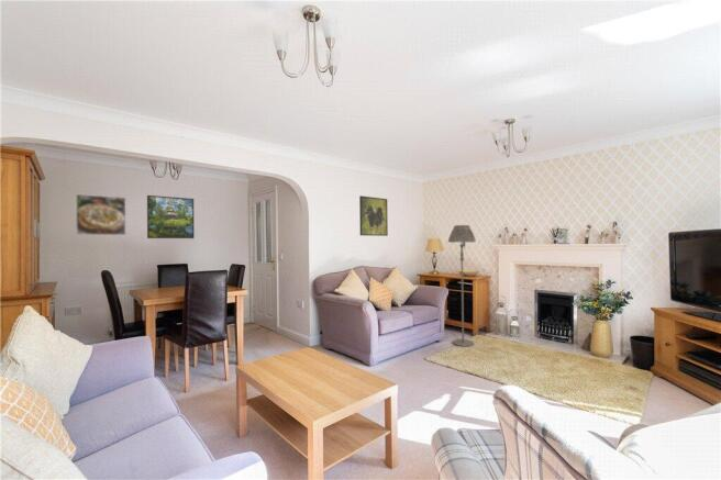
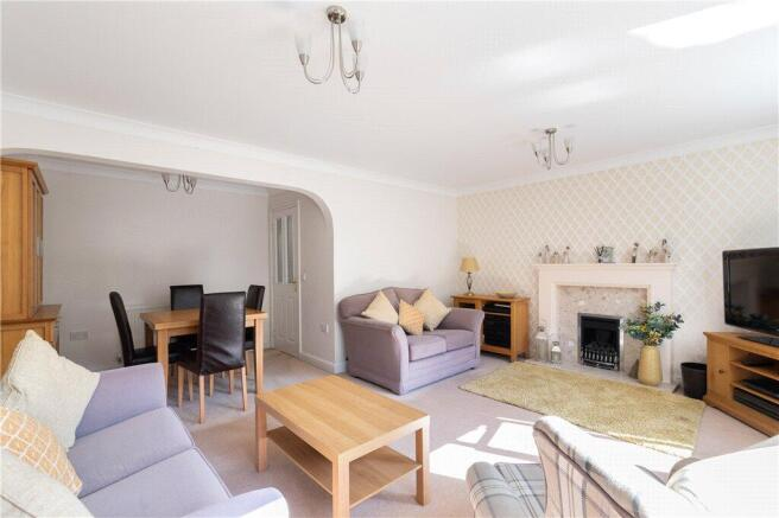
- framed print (101, 215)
- floor lamp (462, 283)
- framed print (171, 217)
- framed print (374, 216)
